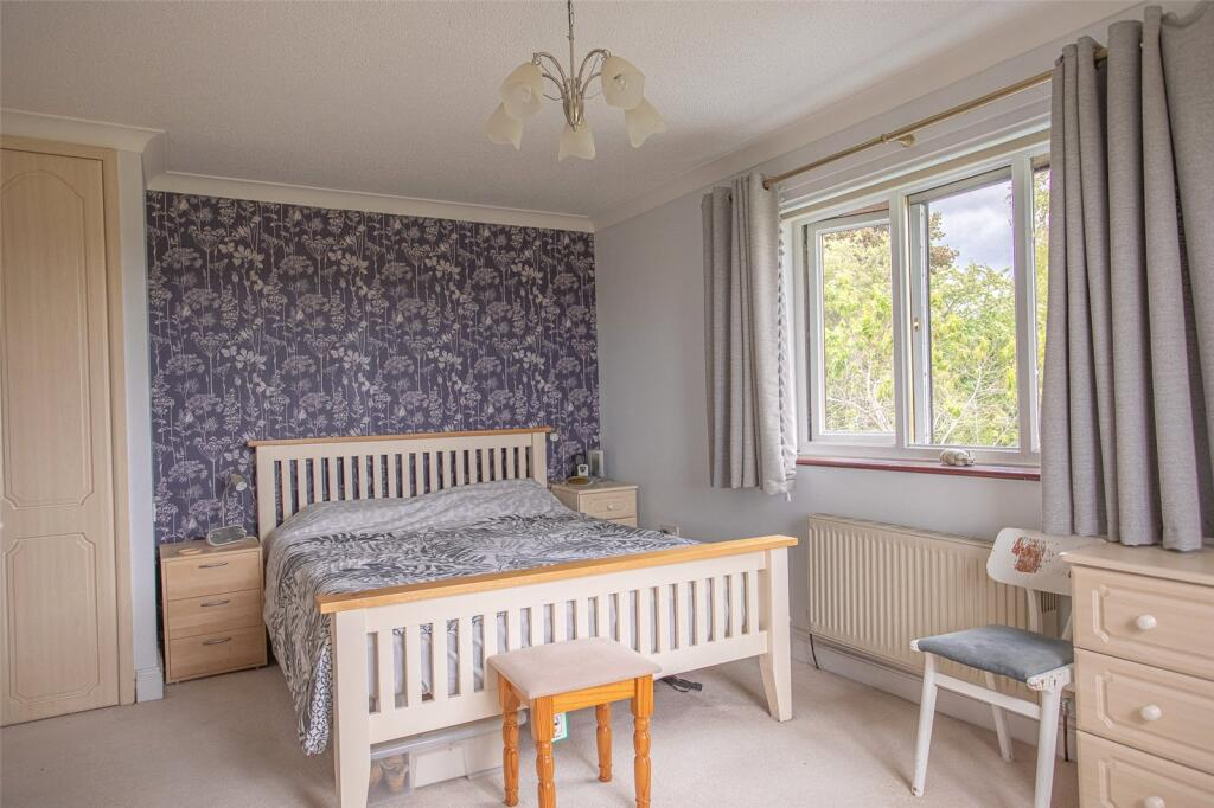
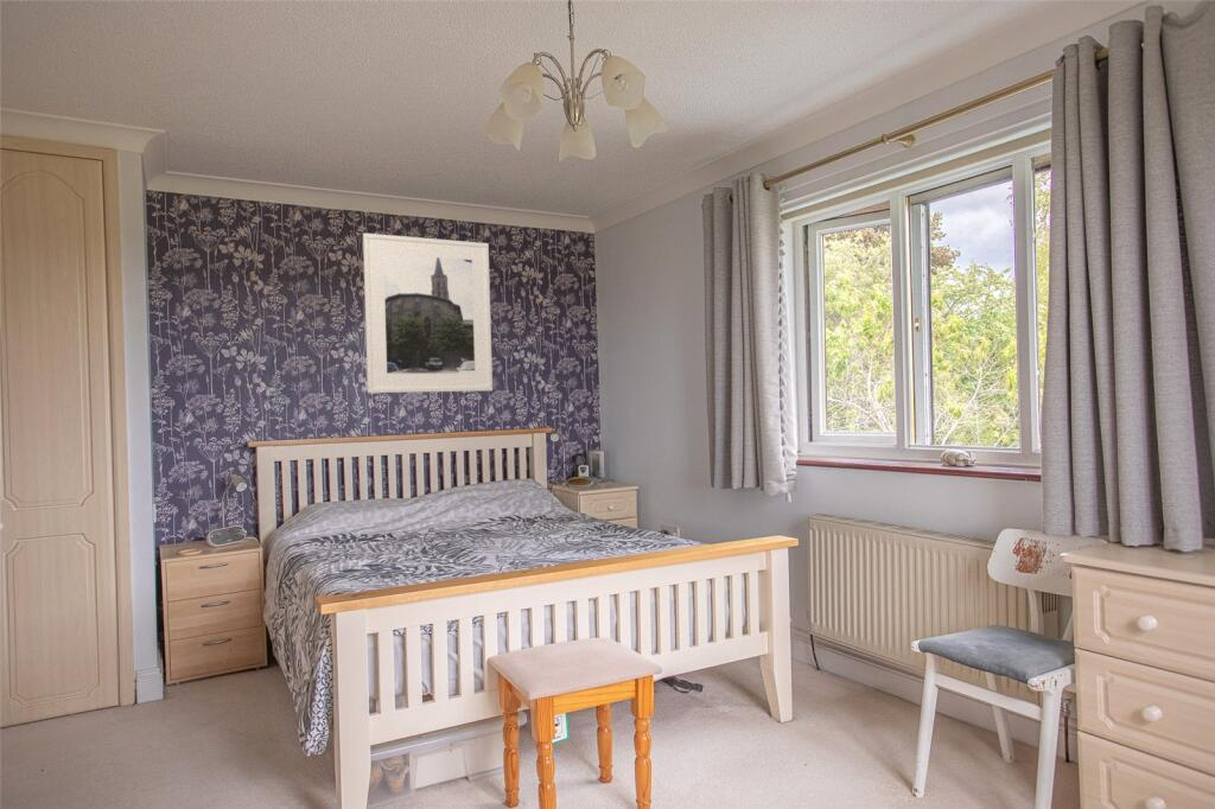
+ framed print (430, 314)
